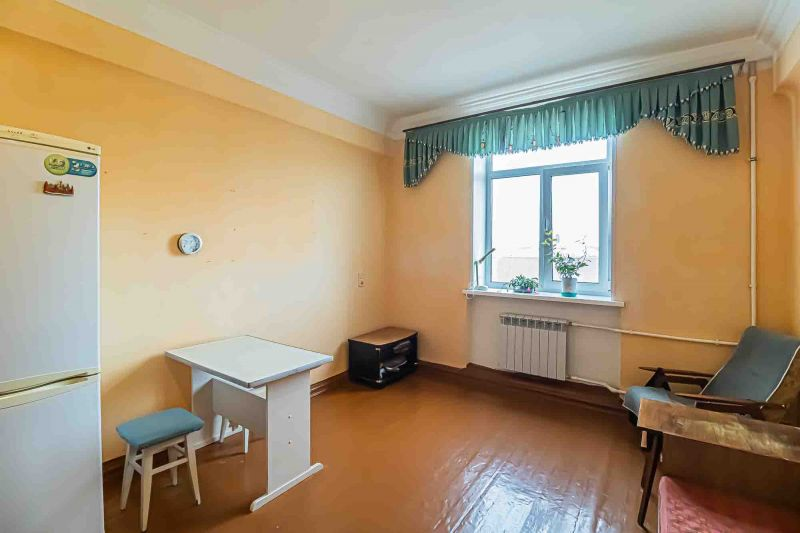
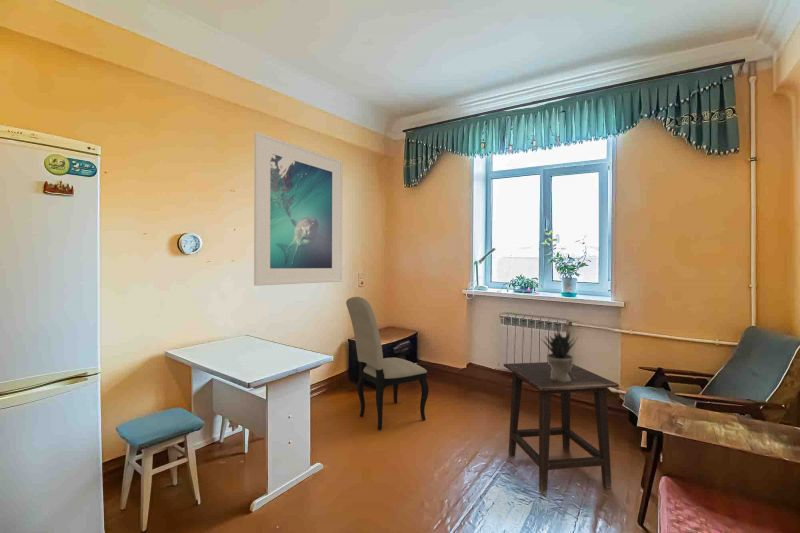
+ dining chair (388, 358)
+ side table (550, 419)
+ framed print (303, 215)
+ potted plant (562, 353)
